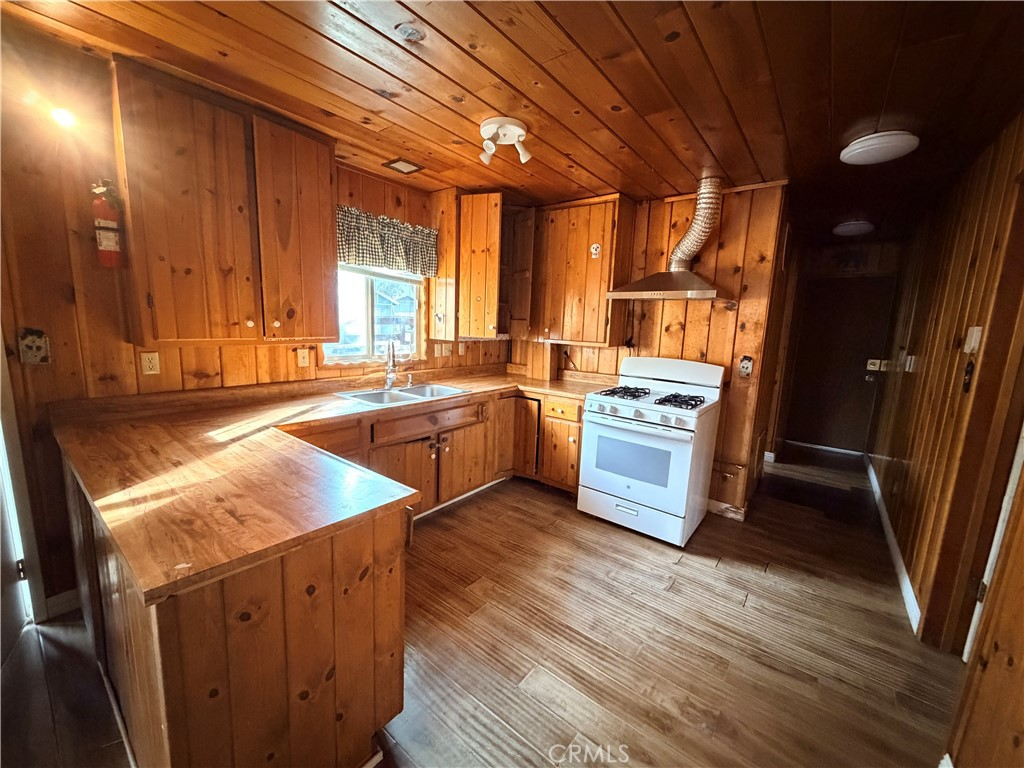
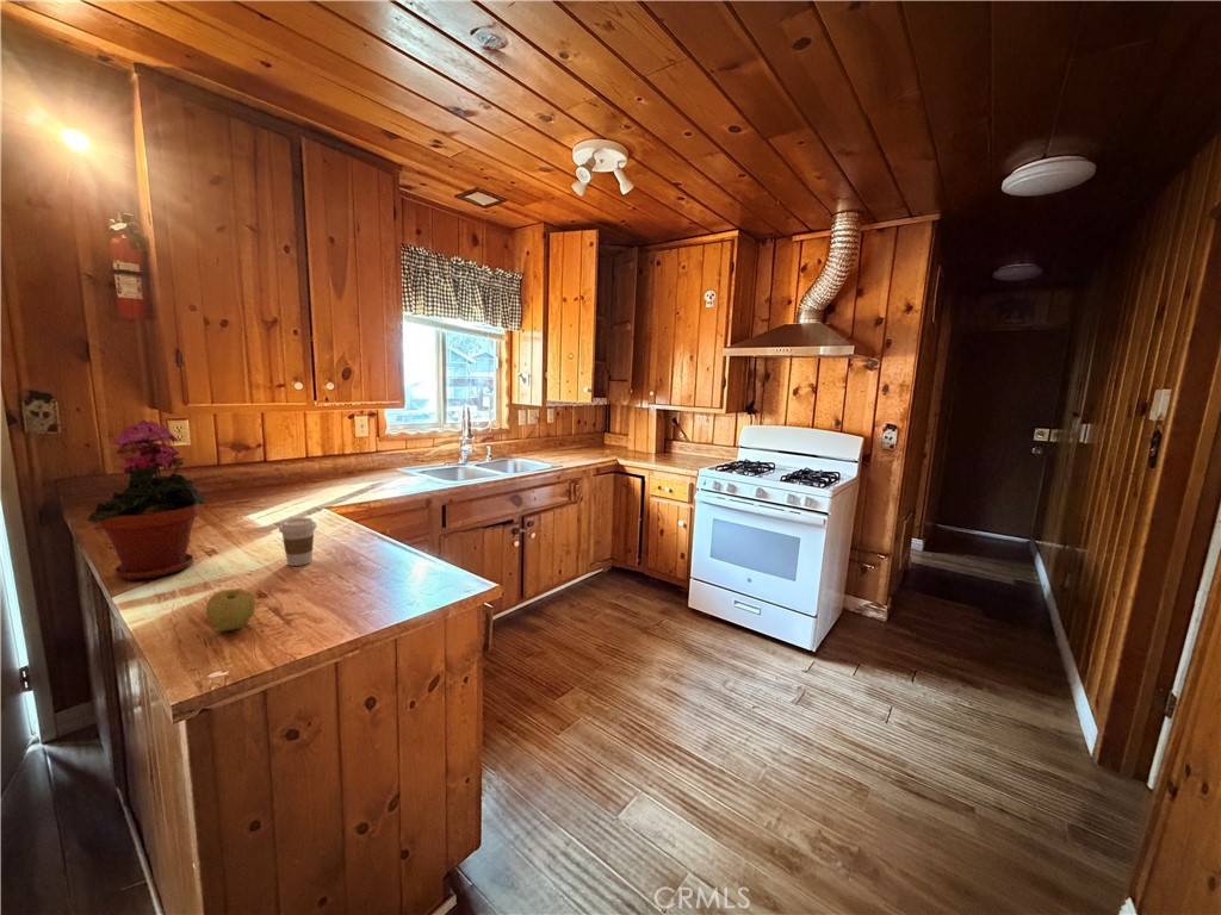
+ coffee cup (298, 541)
+ potted plant (153, 496)
+ apple (231, 610)
